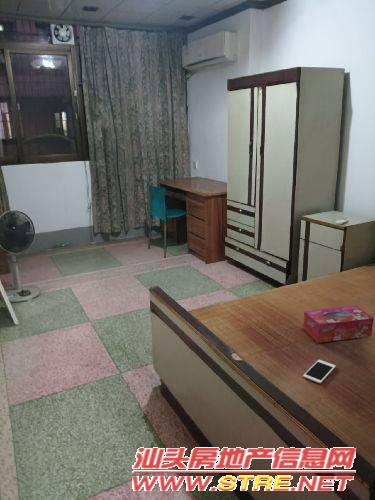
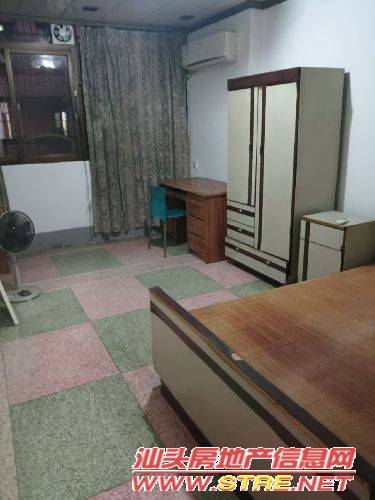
- tissue box (337, 323)
- cell phone (319, 371)
